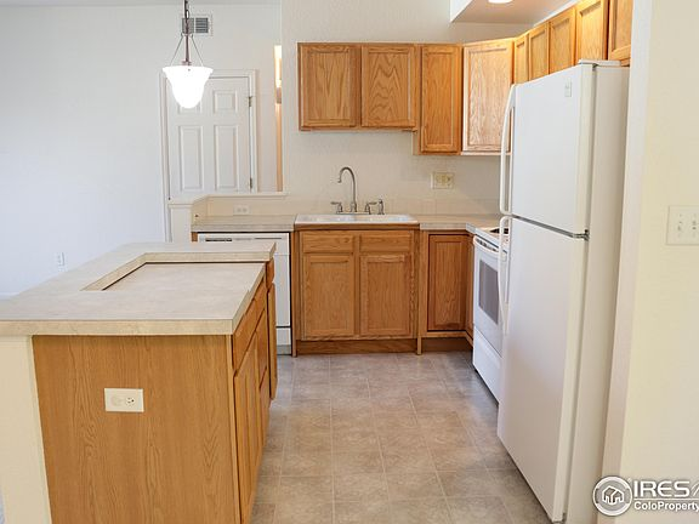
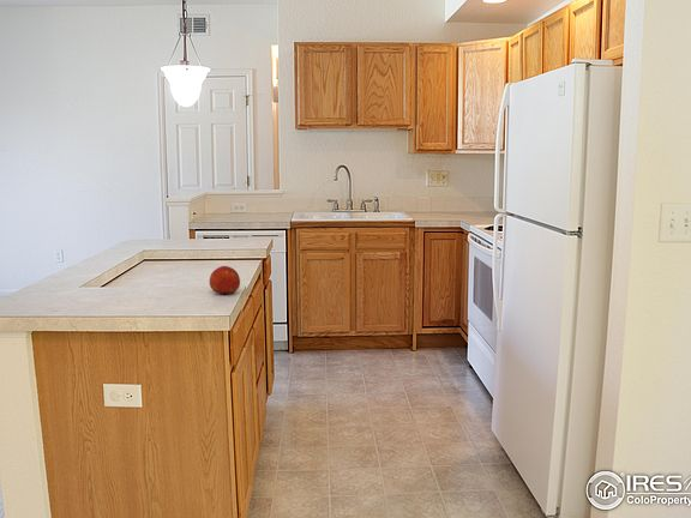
+ fruit (224, 279)
